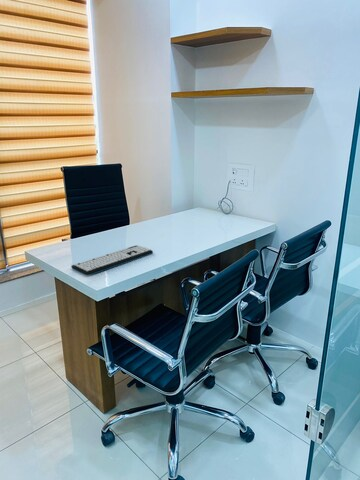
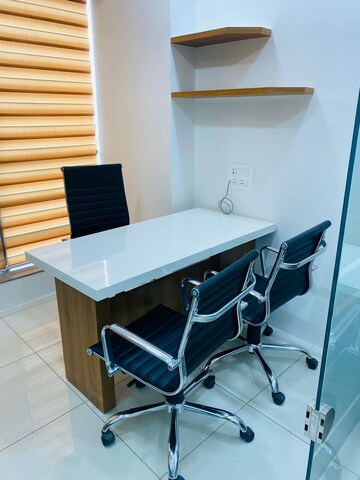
- keyboard (114, 258)
